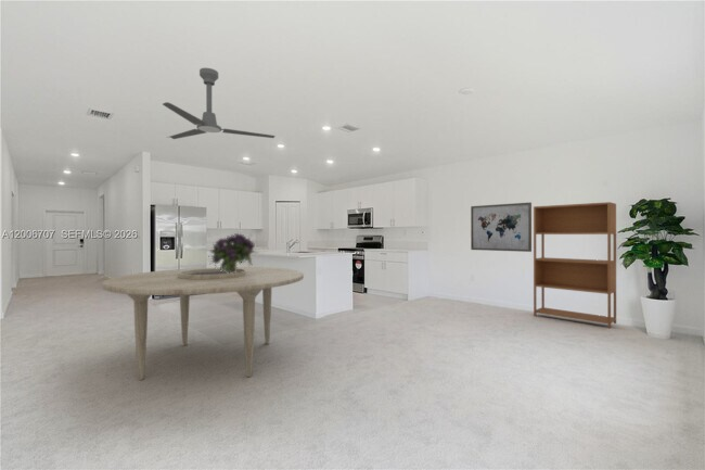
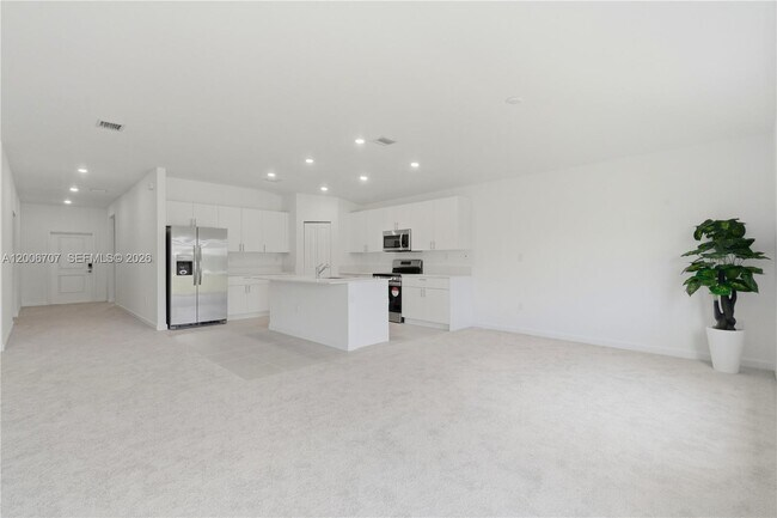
- wall art (499, 227)
- bookshelf (573, 262)
- dining table (210, 293)
- ceiling fan (210, 101)
- bouquet (231, 253)
